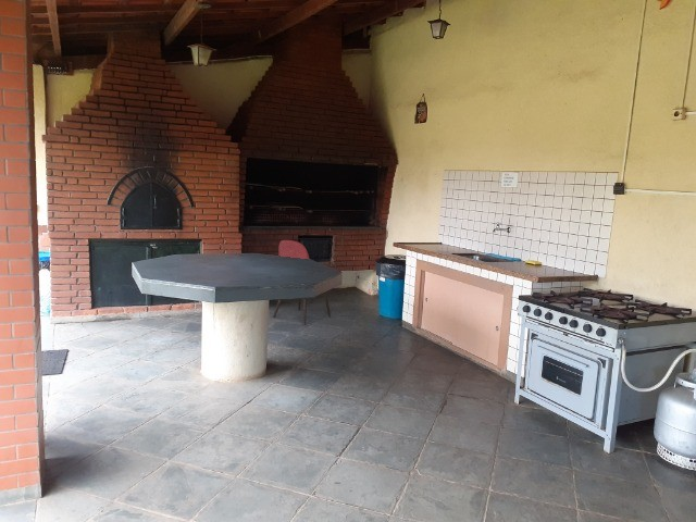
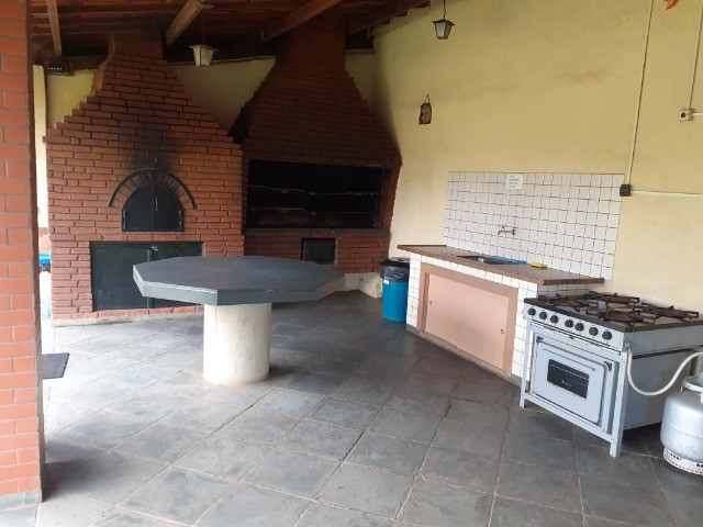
- dining chair (306, 298)
